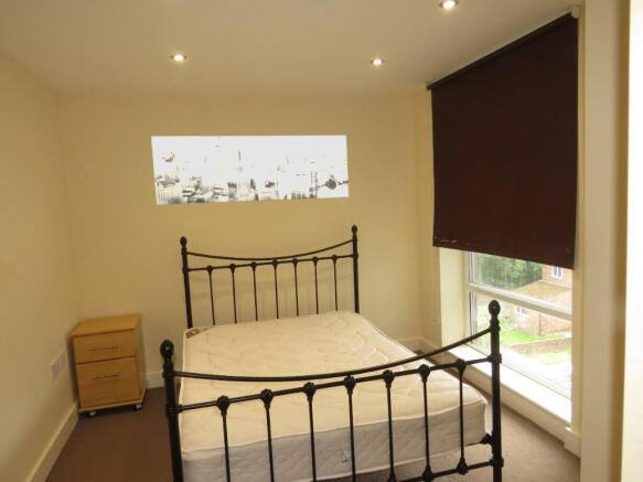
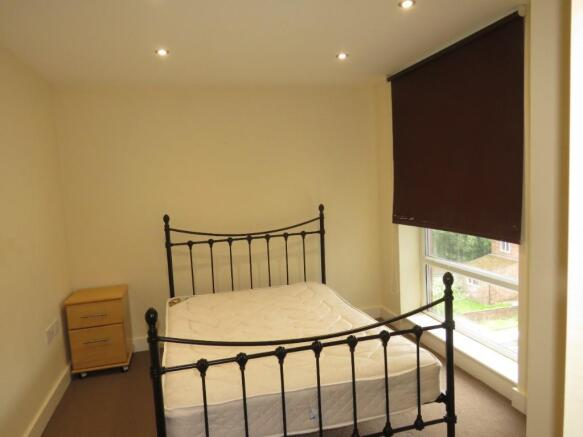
- wall art (255, 168)
